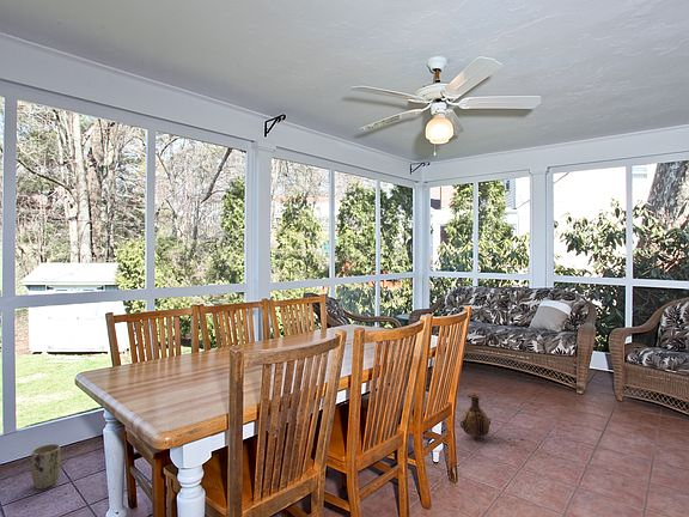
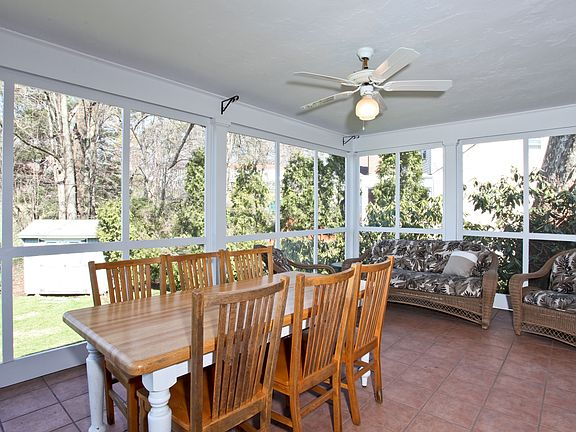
- vase (475, 415)
- plant pot (45, 467)
